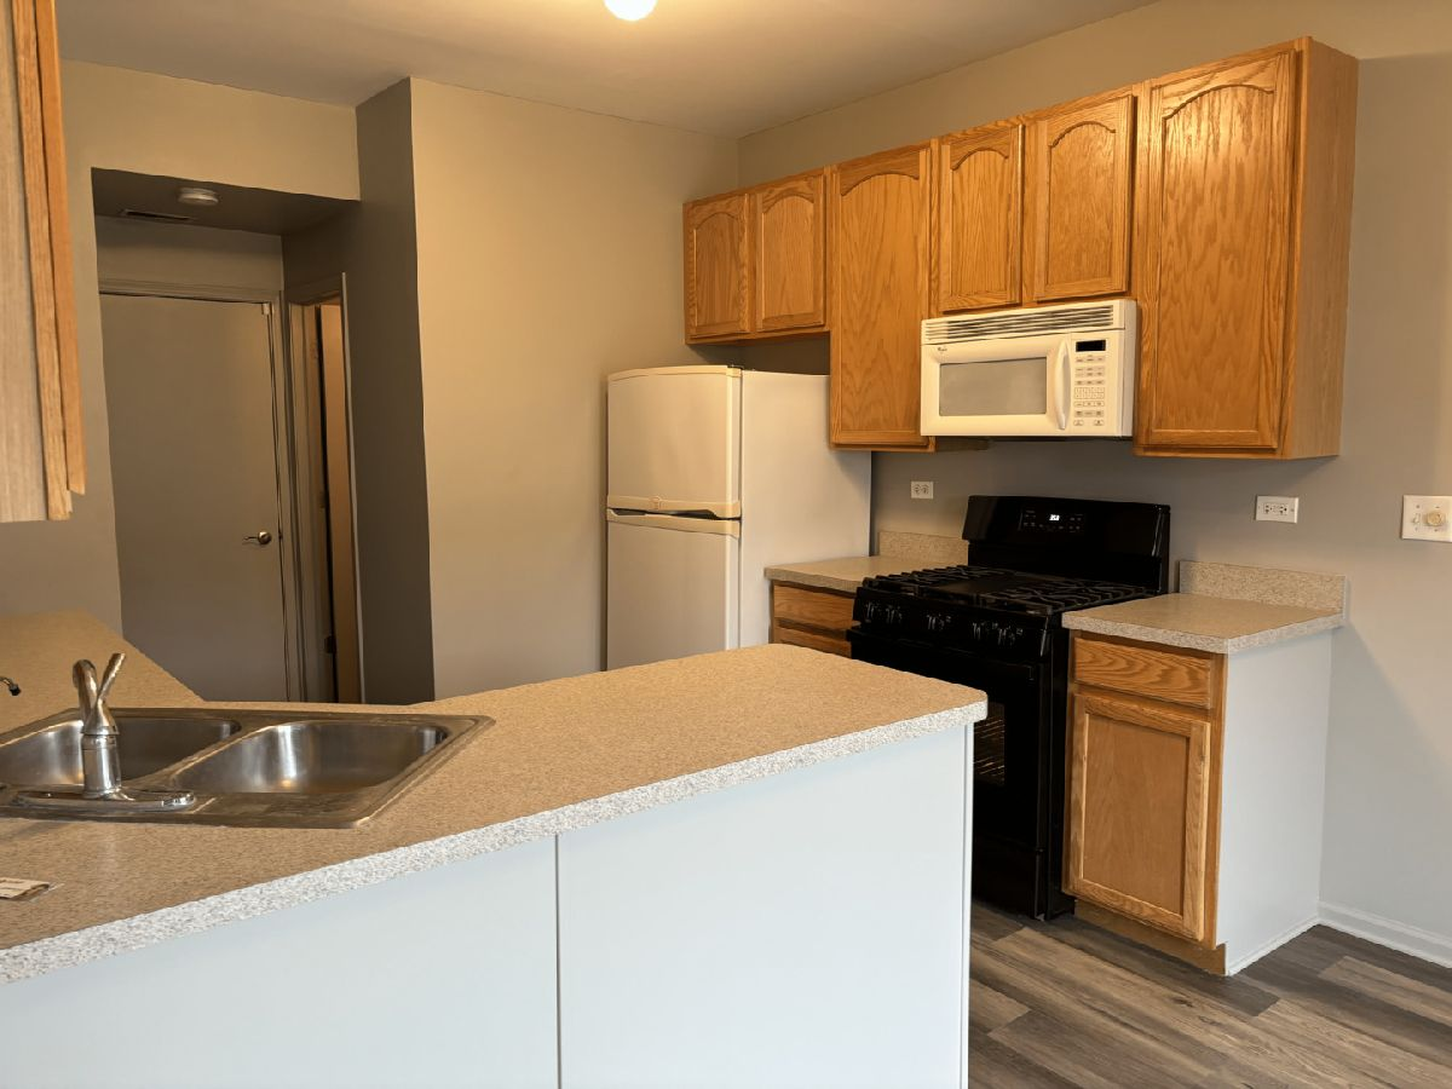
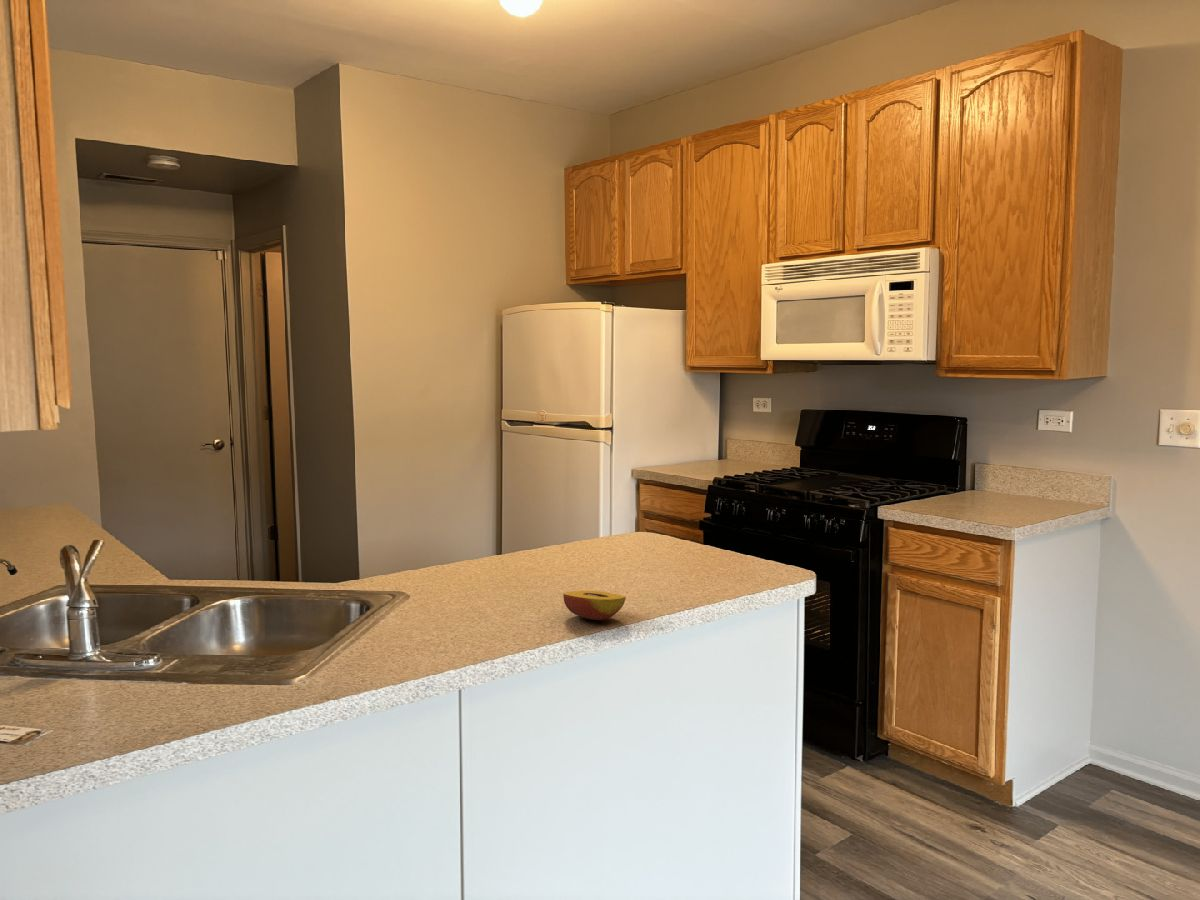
+ fruit (593, 604)
